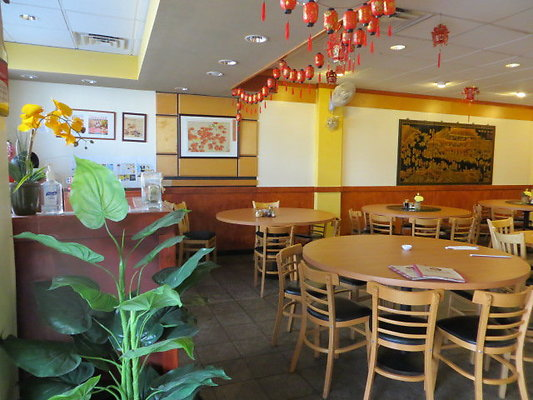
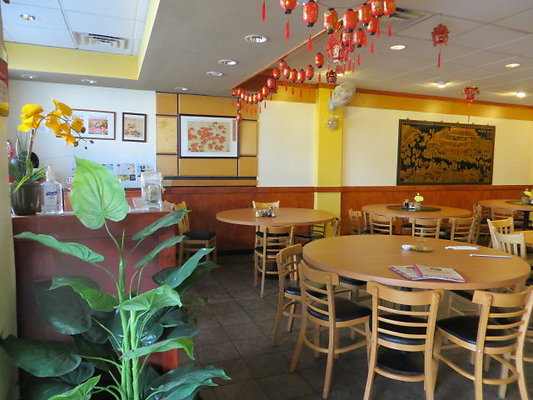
+ candle holder (423, 239)
